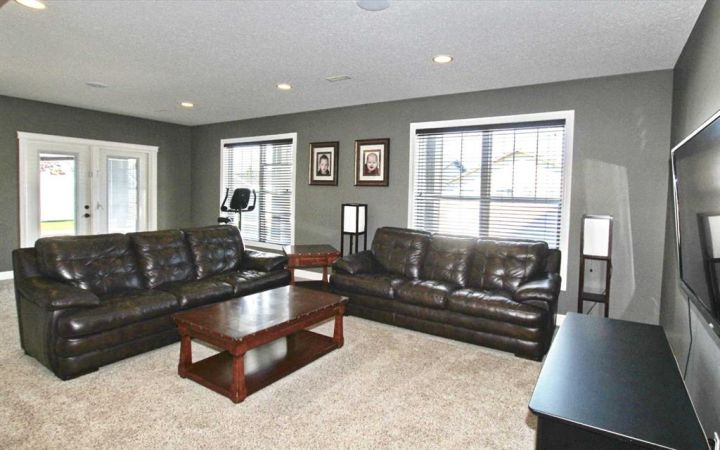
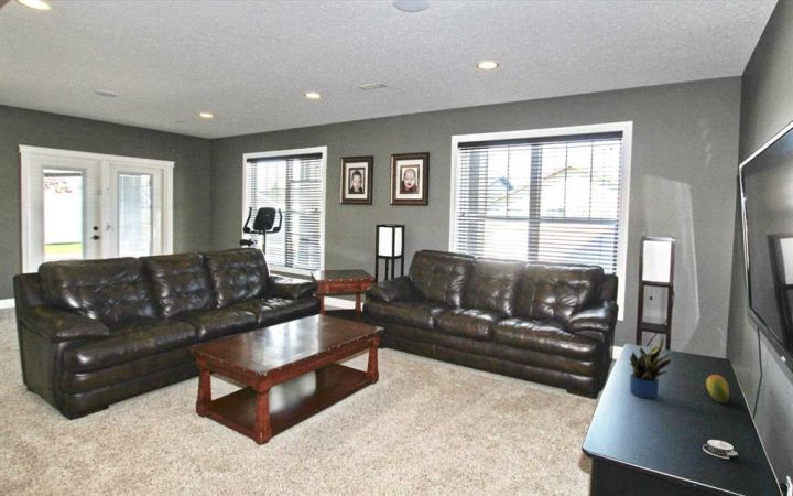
+ architectural model (719, 445)
+ fruit (718, 387)
+ potted plant (652, 364)
